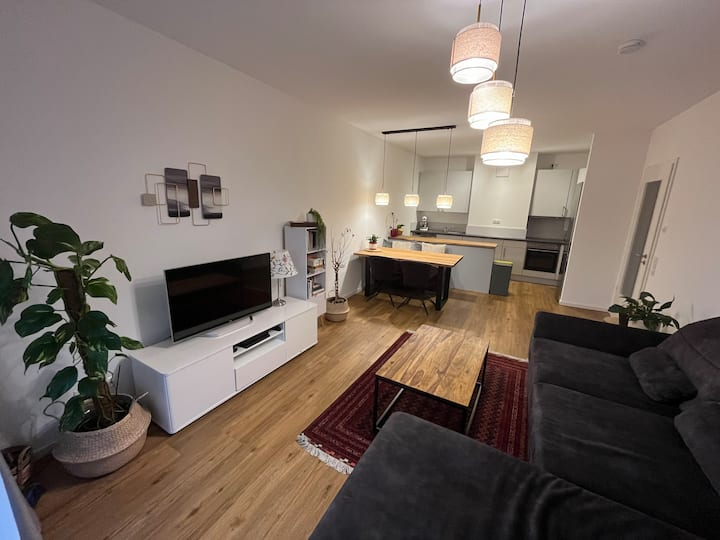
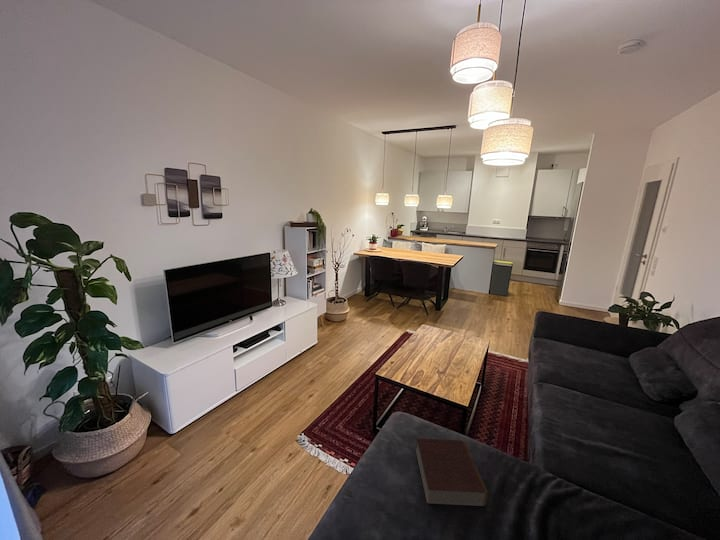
+ book (448, 468)
